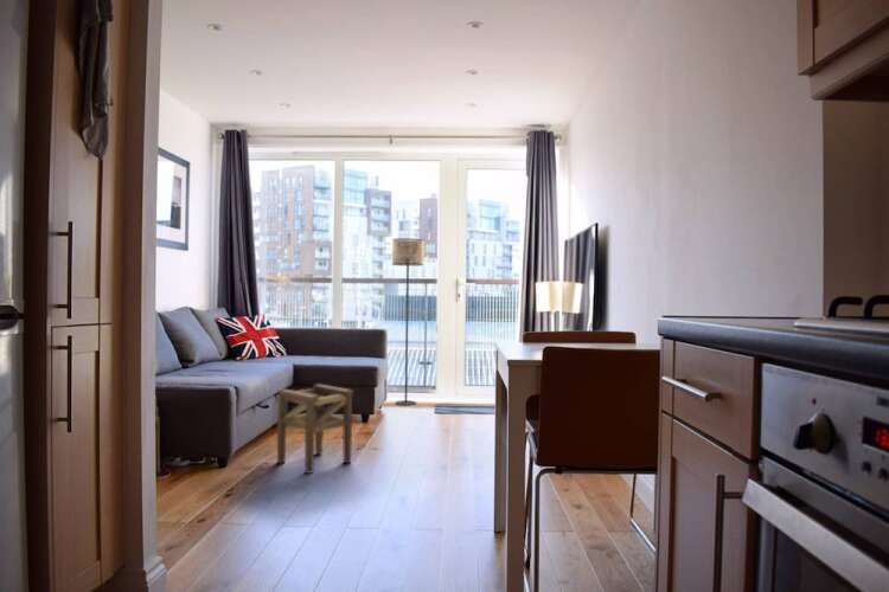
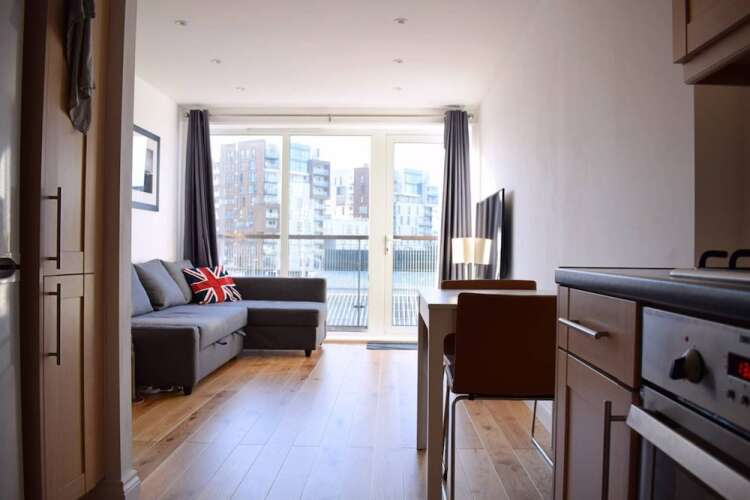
- stool (314, 426)
- floor lamp (407, 321)
